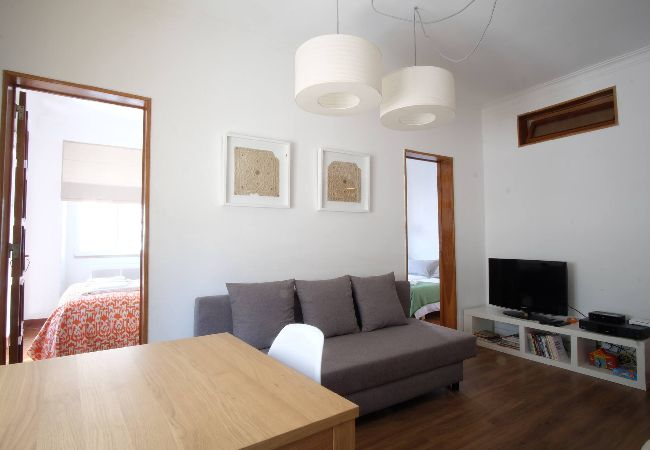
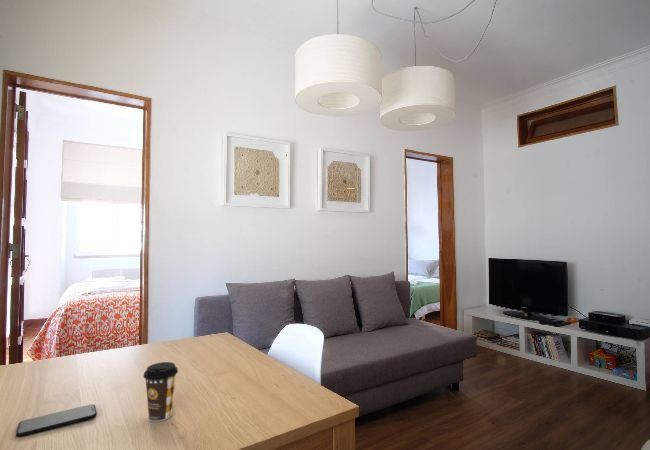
+ coffee cup (160, 391)
+ smartphone (58, 419)
